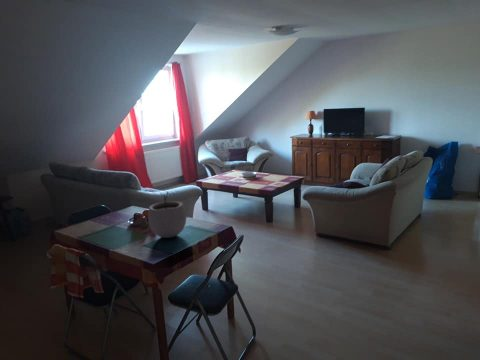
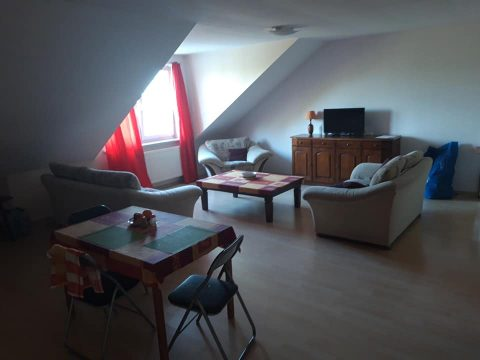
- plant pot (166, 213)
